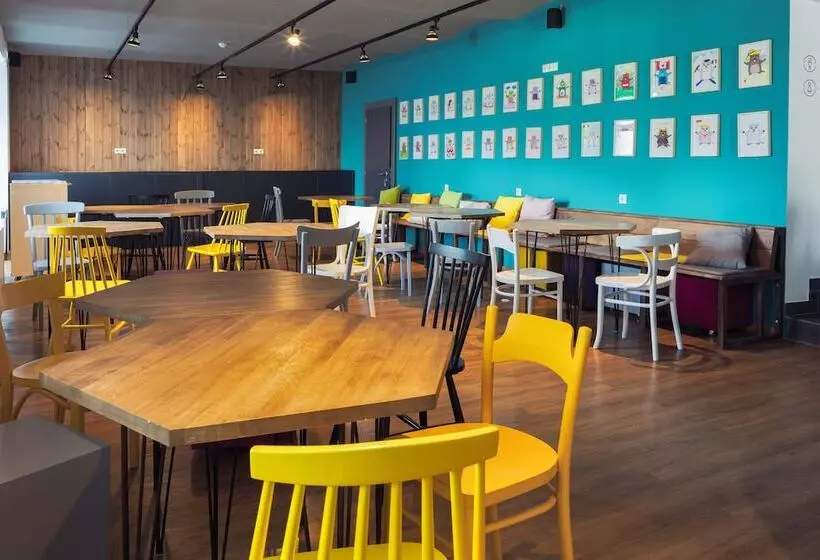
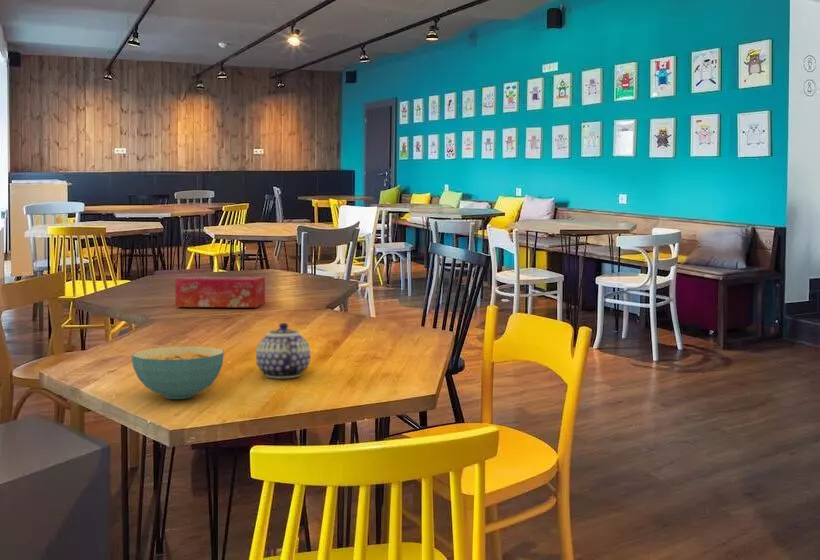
+ teapot (283, 349)
+ tissue box (221, 291)
+ cereal bowl (179, 374)
